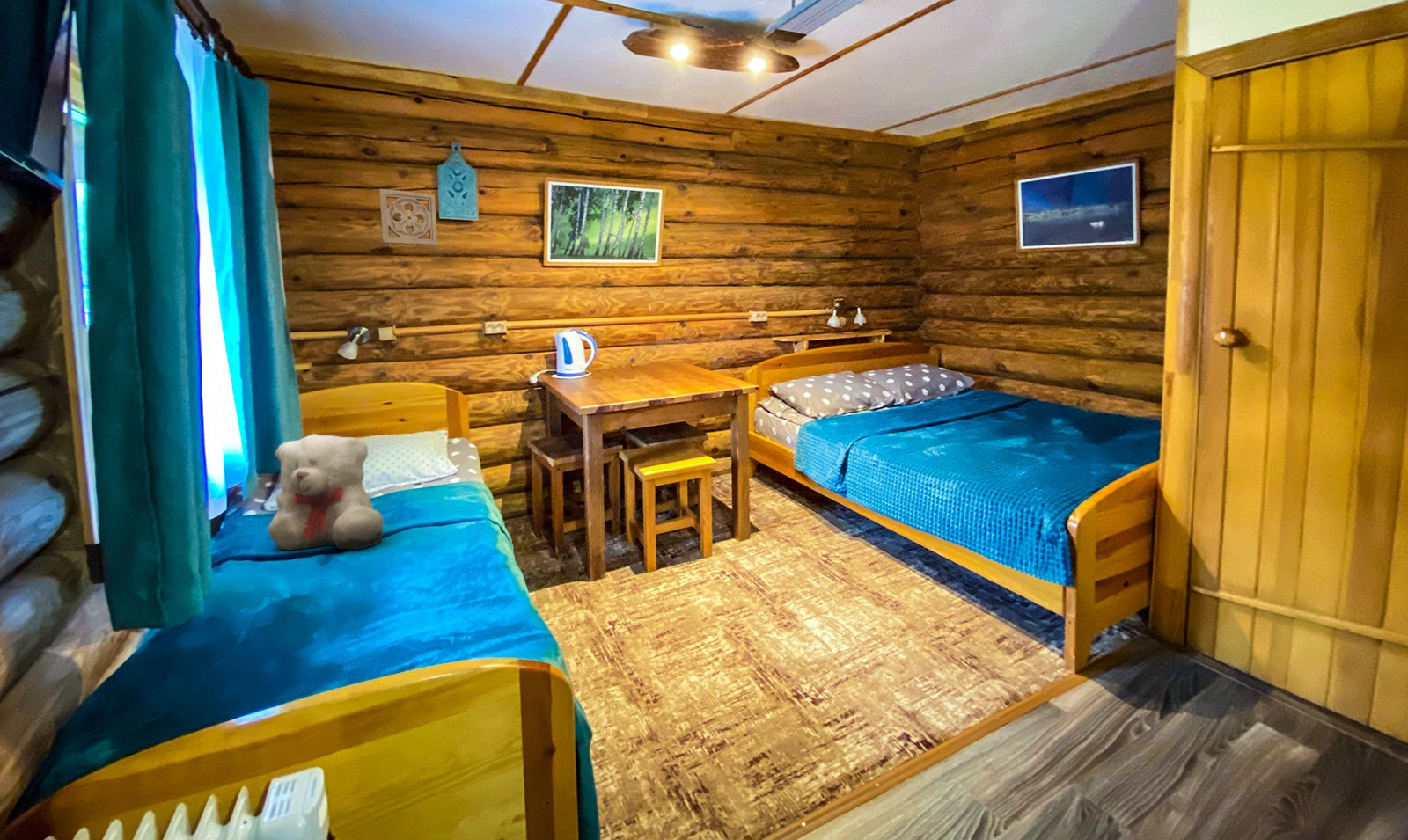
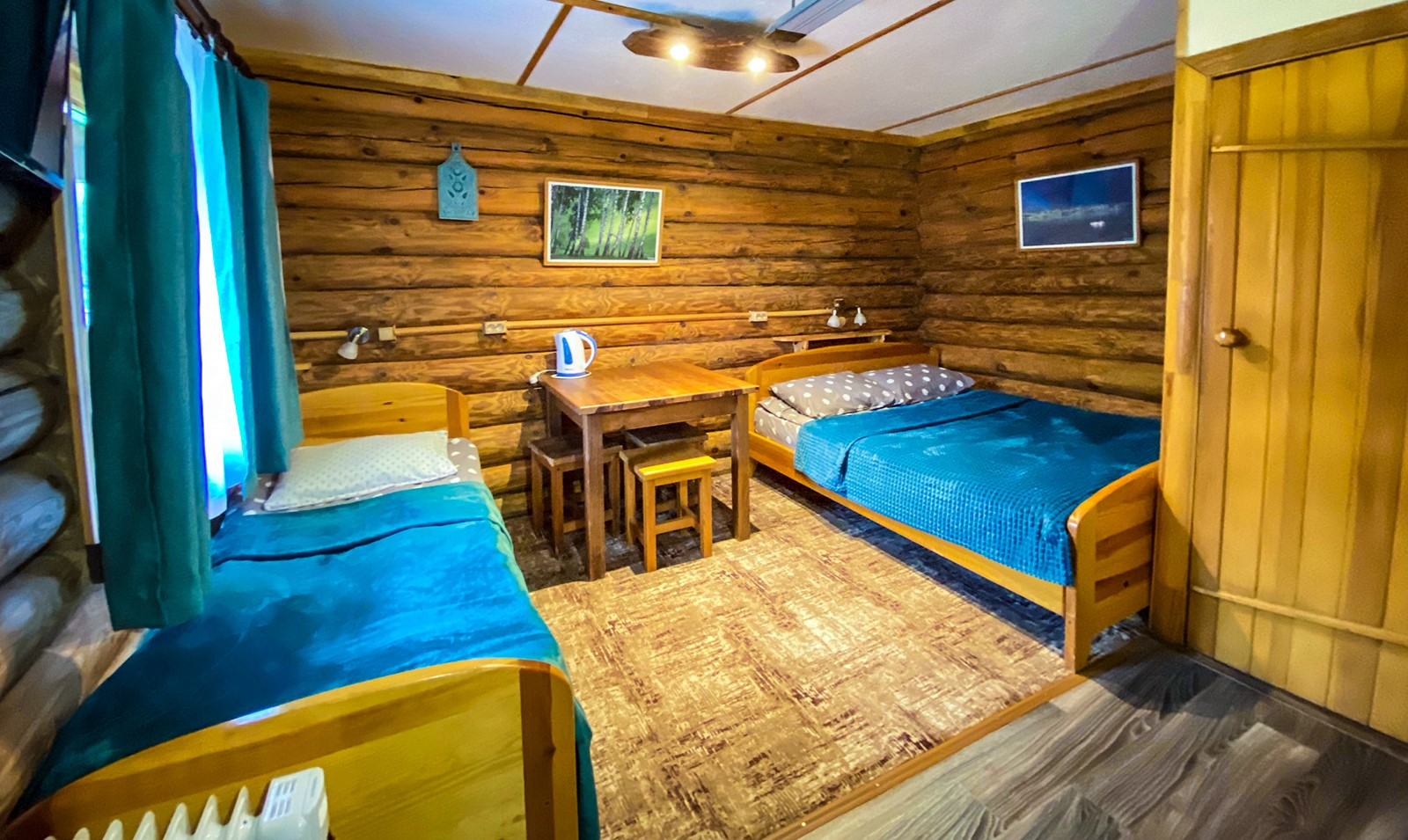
- teddy bear (330, 488)
- wall ornament (408, 219)
